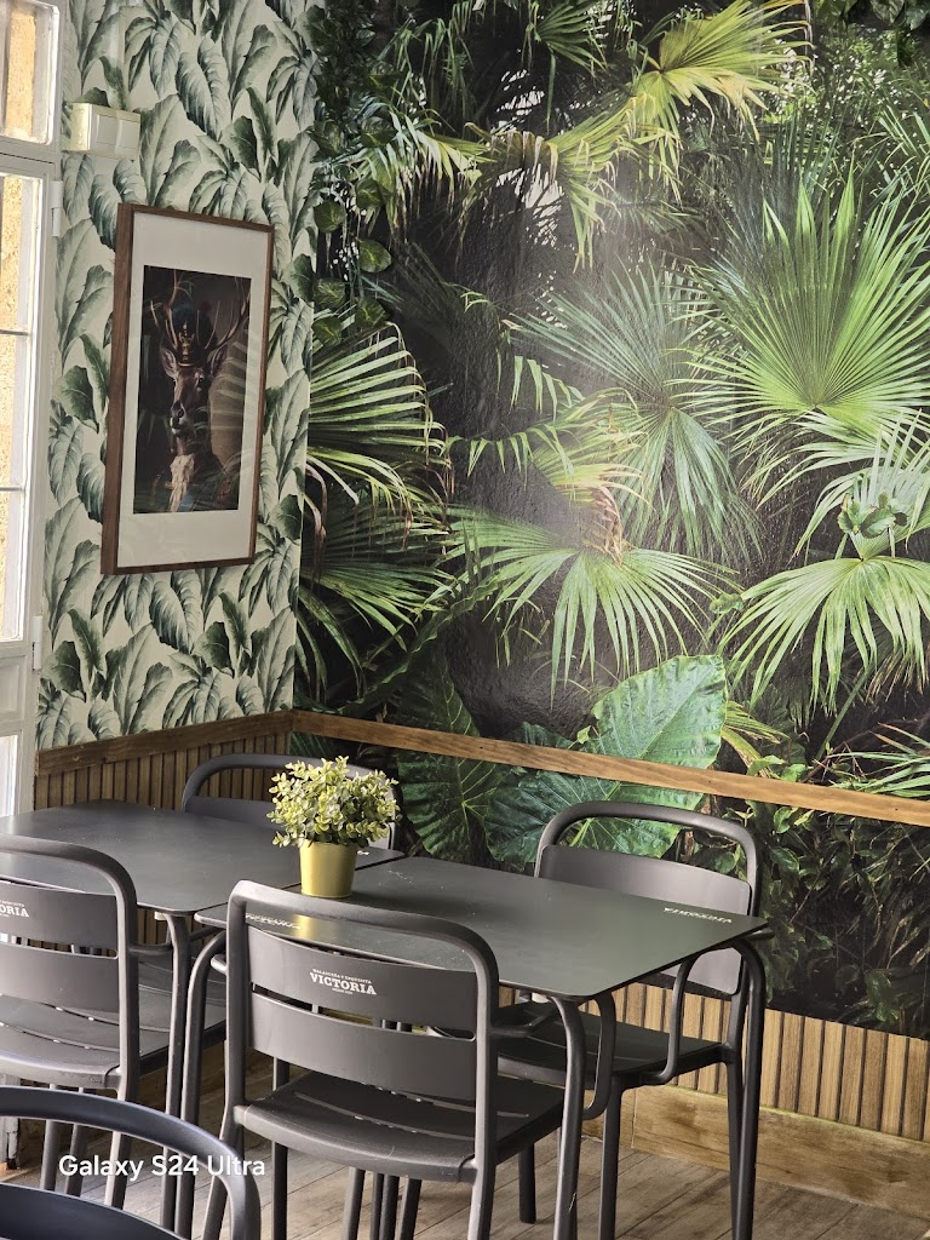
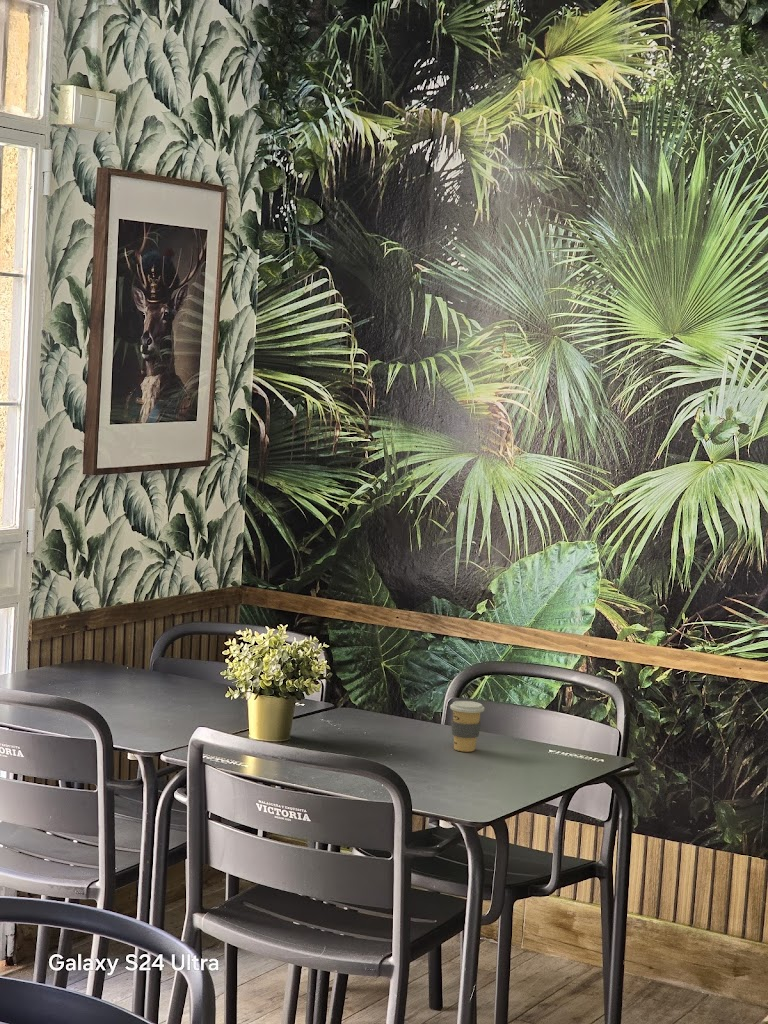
+ coffee cup (466, 726)
